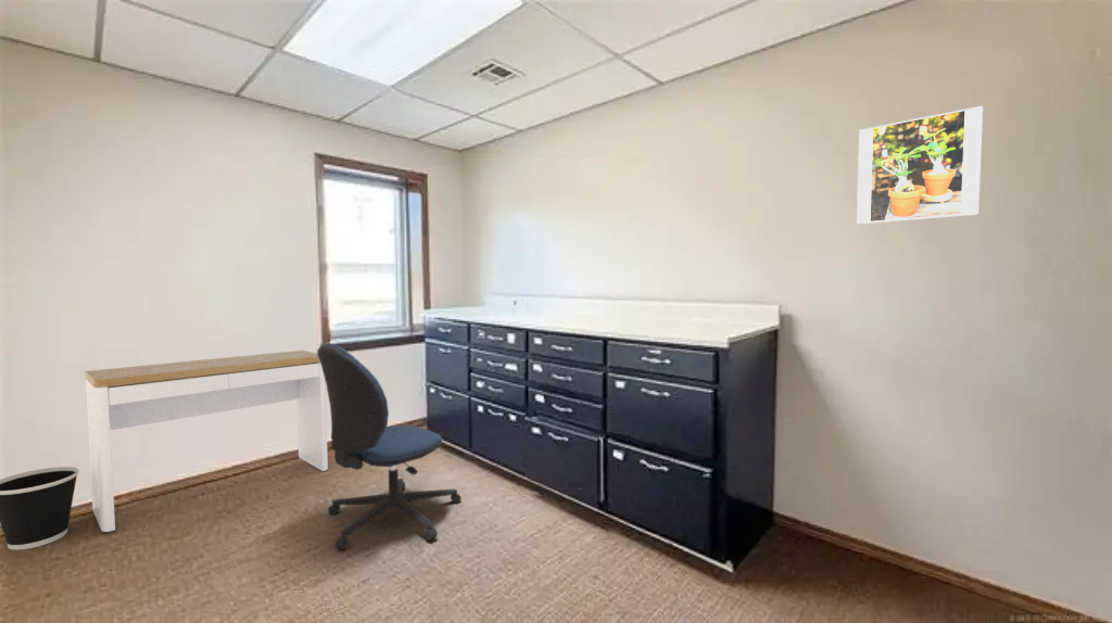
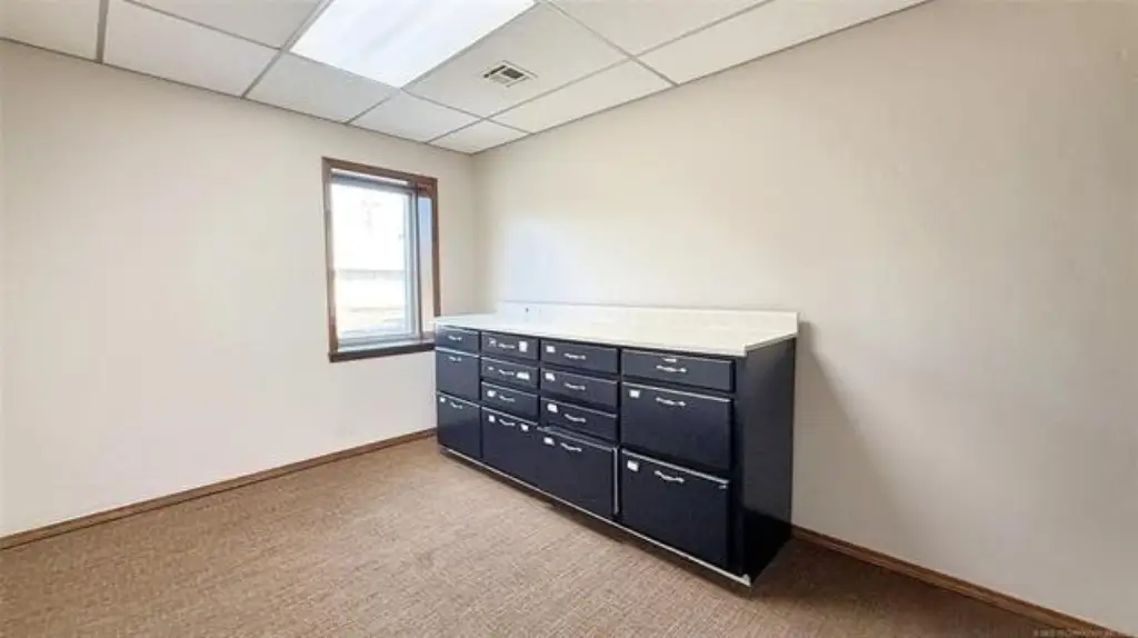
- office chair (394, 429)
- wastebasket (36, 508)
- desk (219, 411)
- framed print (915, 169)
